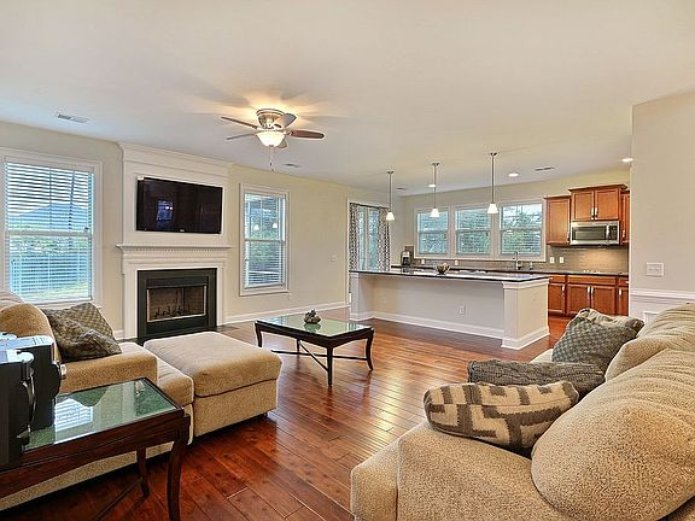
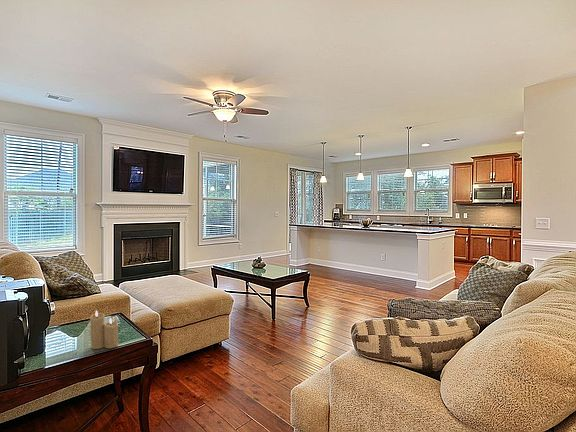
+ candle (104, 328)
